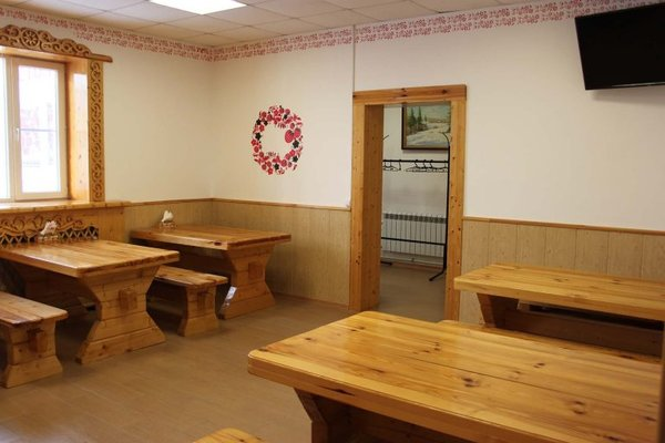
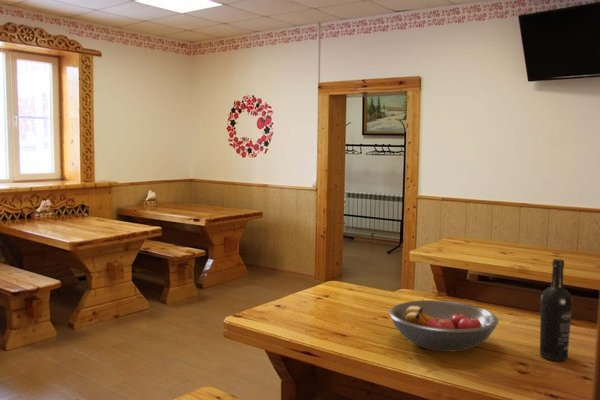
+ fruit bowl (442, 324)
+ wine bottle (555, 308)
